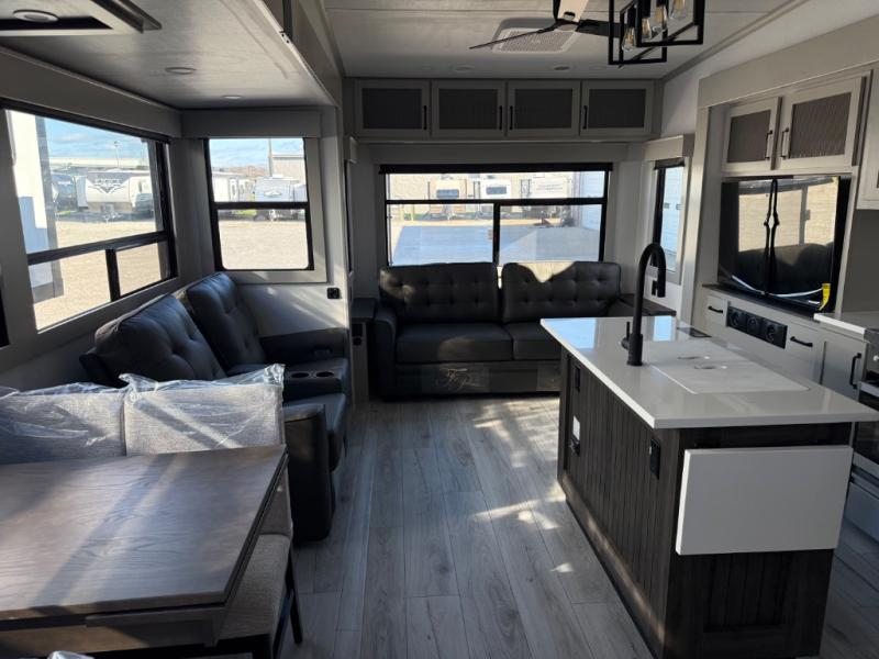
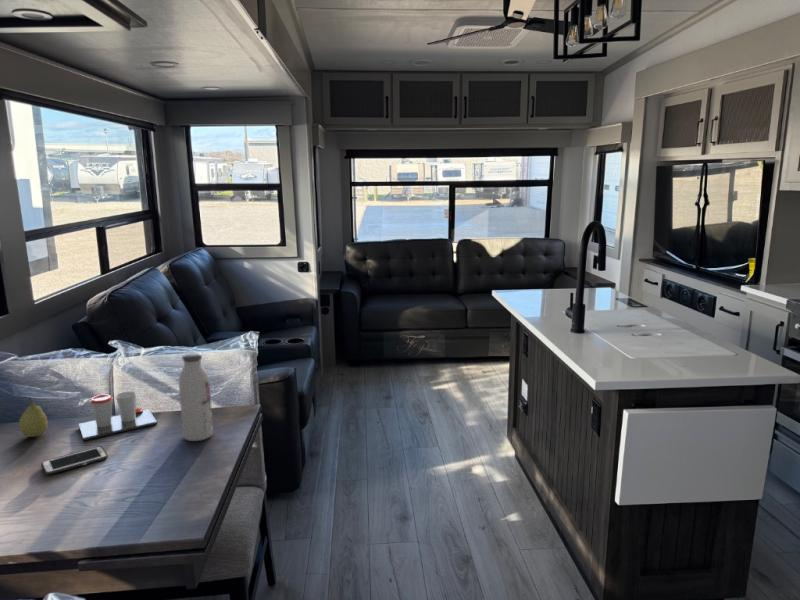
+ fruit (32, 416)
+ cell phone (75, 460)
+ cup (118, 407)
+ water bottle (195, 395)
